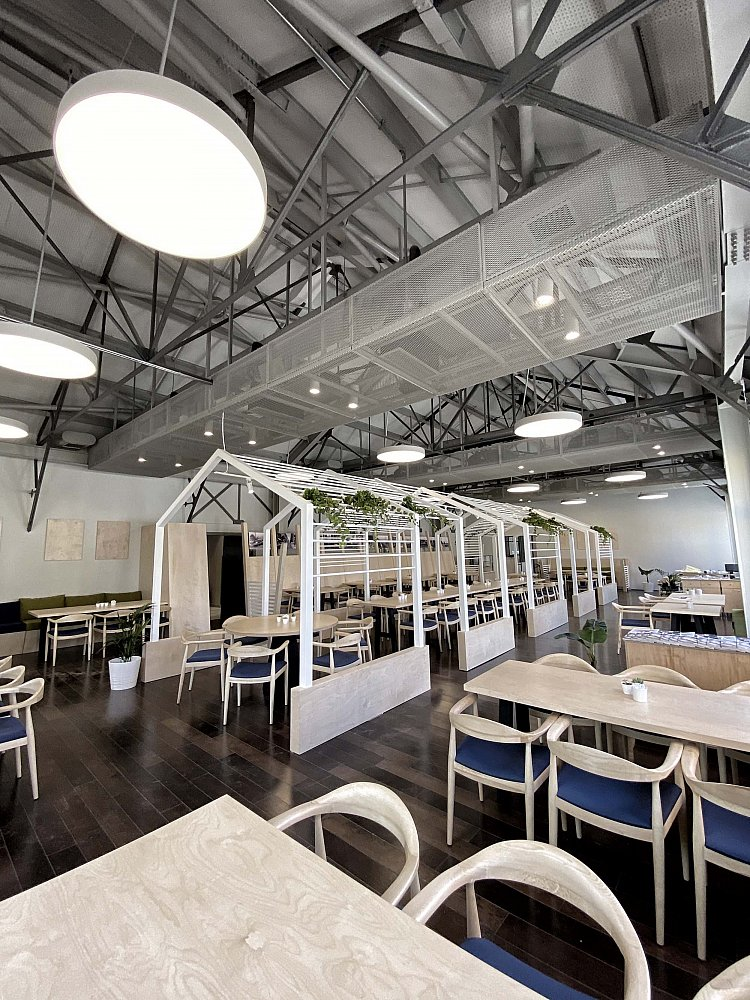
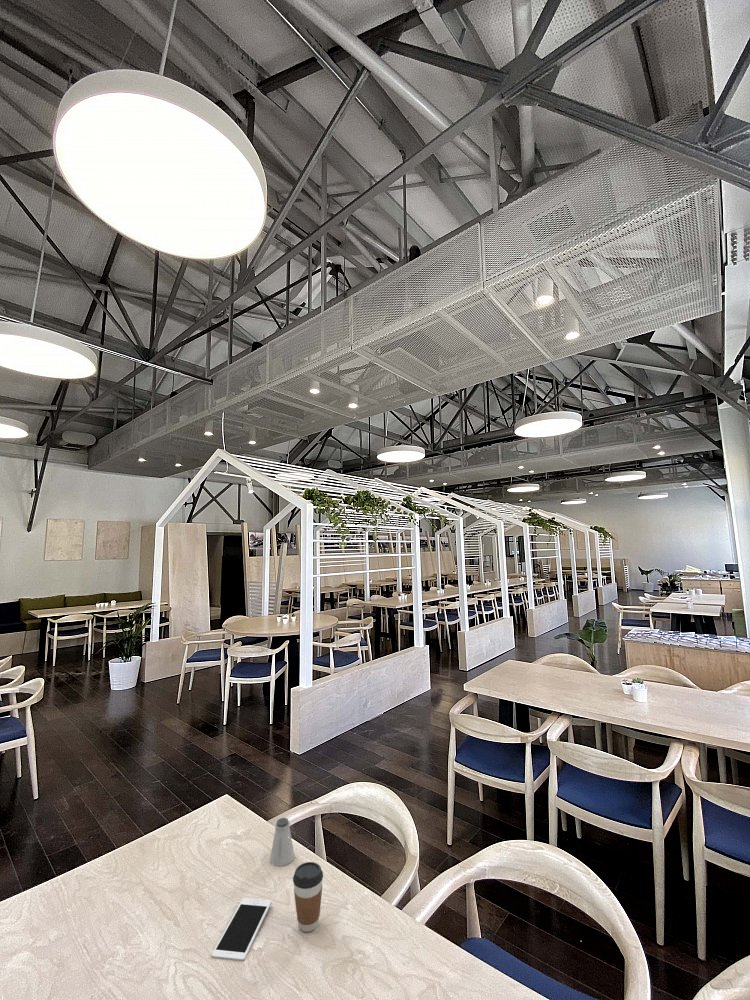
+ cell phone (243, 927)
+ coffee cup (308, 896)
+ saltshaker (282, 839)
